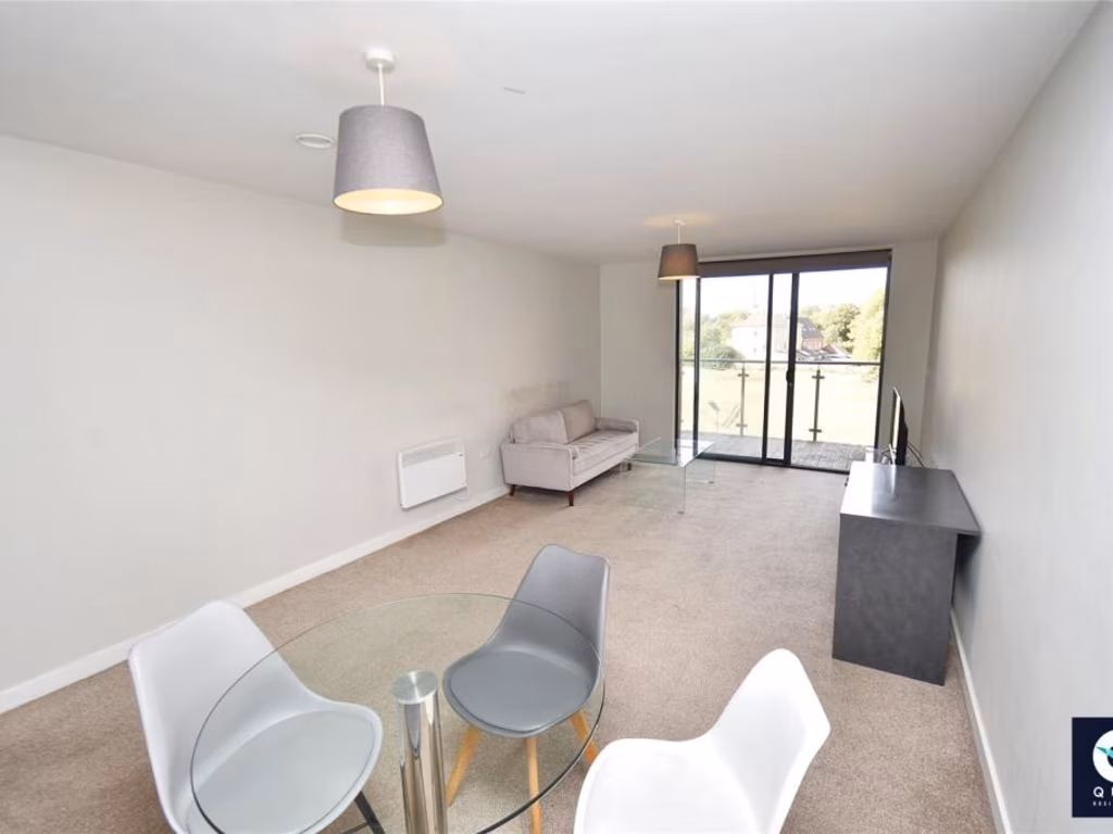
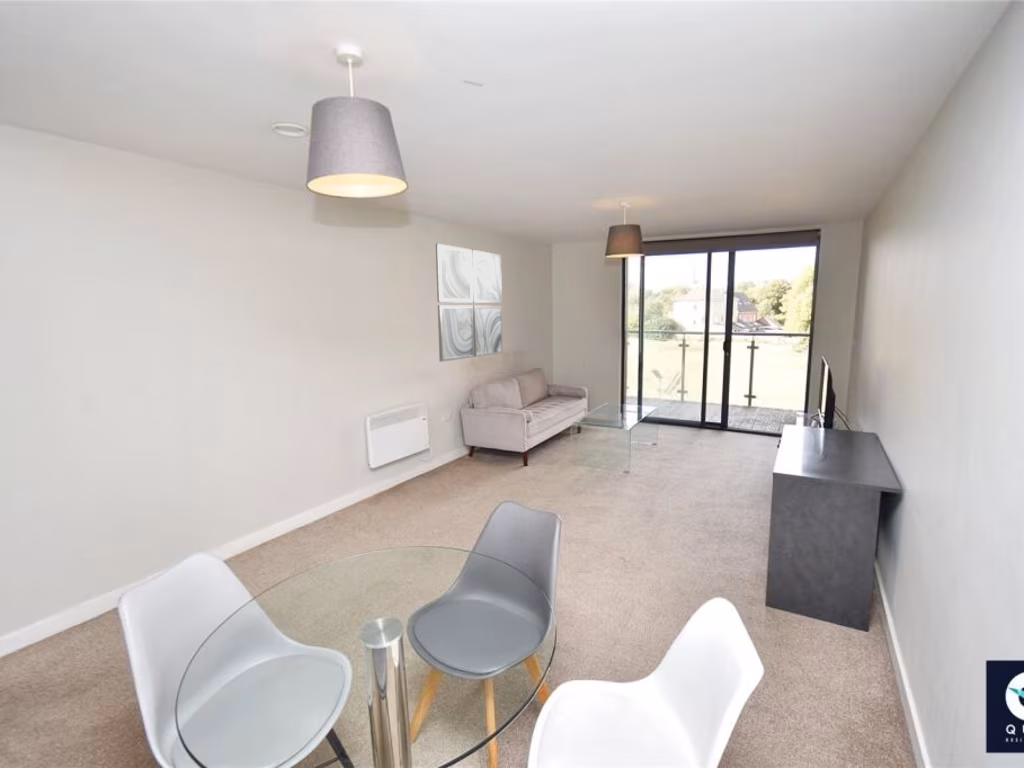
+ wall art (472, 302)
